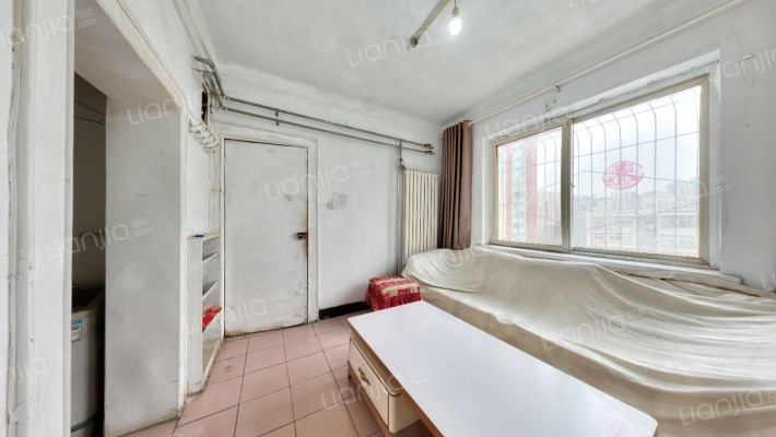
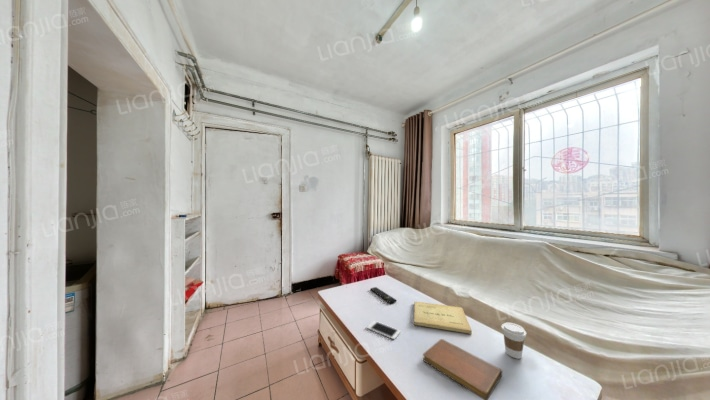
+ notebook (460, 364)
+ coffee cup (513, 340)
+ book (439, 315)
+ cell phone (383, 329)
+ remote control (382, 294)
